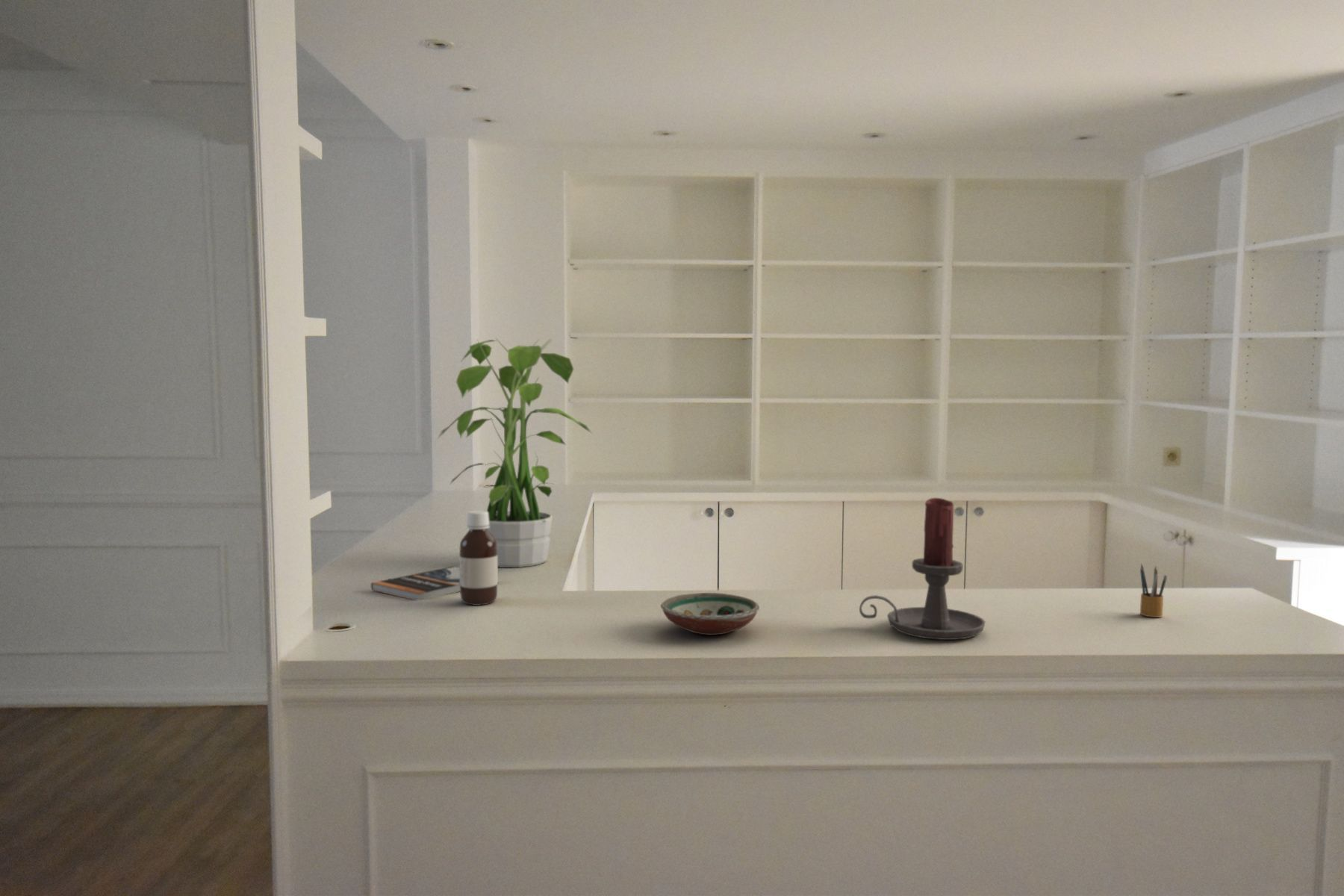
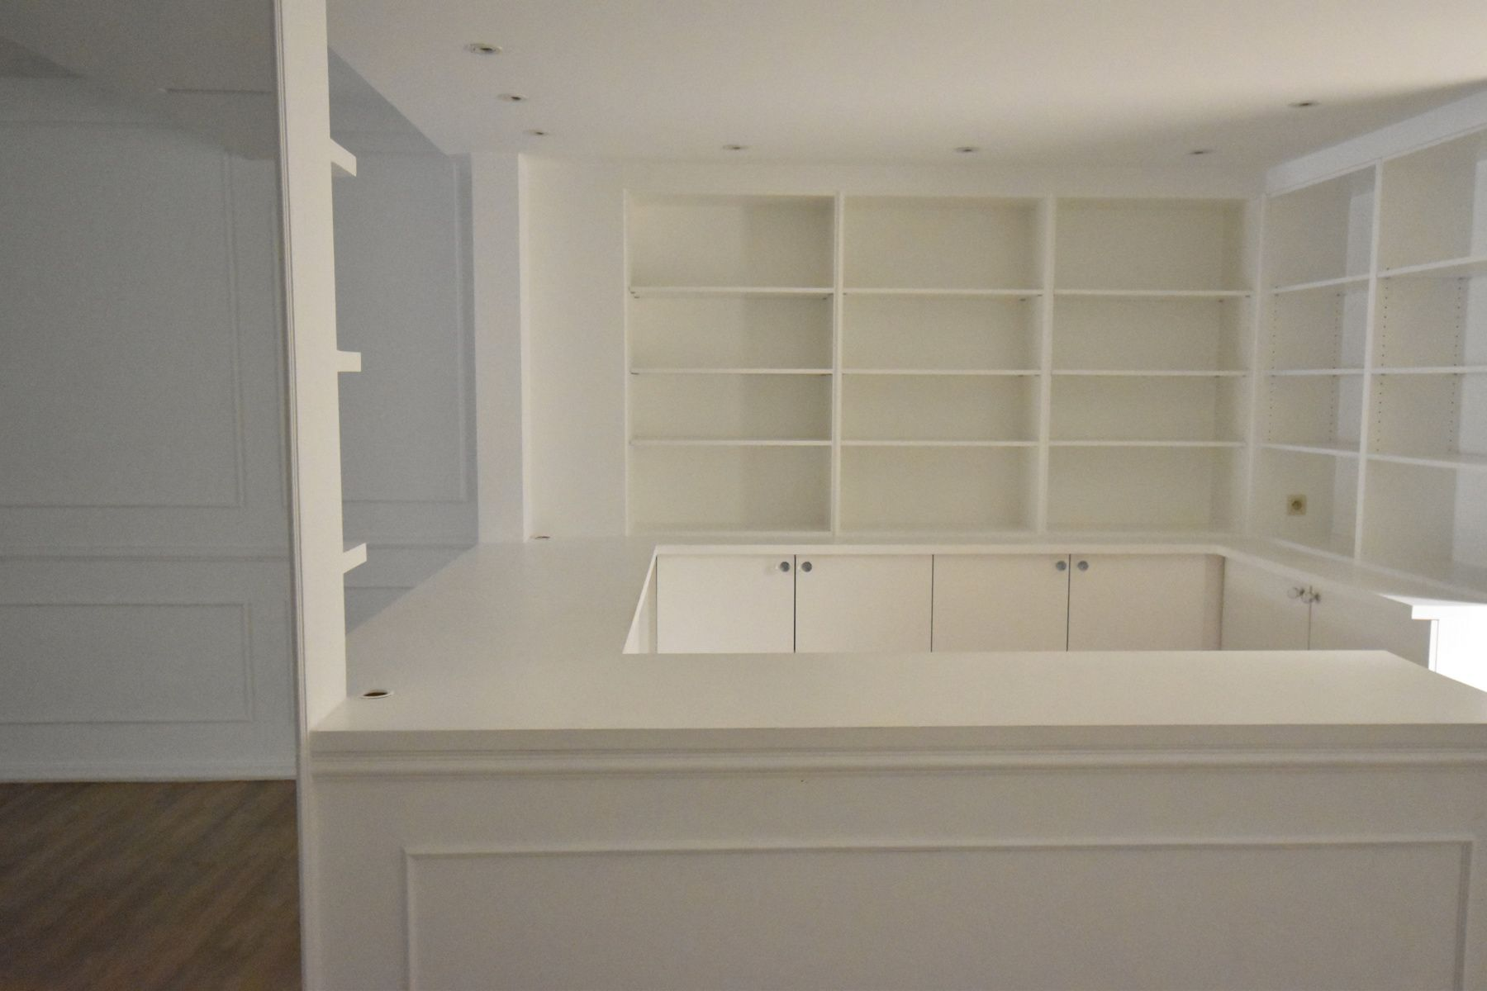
- pencil box (1151, 590)
- decorative bowl (709, 616)
- candle holder (923, 564)
- potted plant (517, 449)
- book (435, 582)
- bottle (478, 557)
